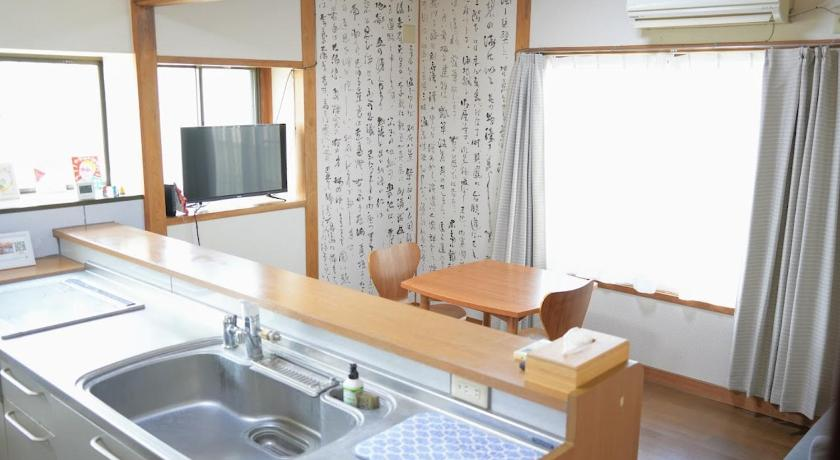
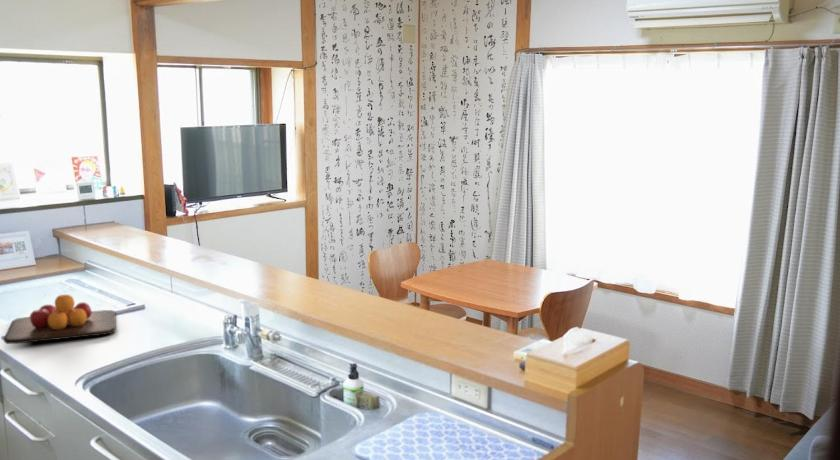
+ chopping board (62, 310)
